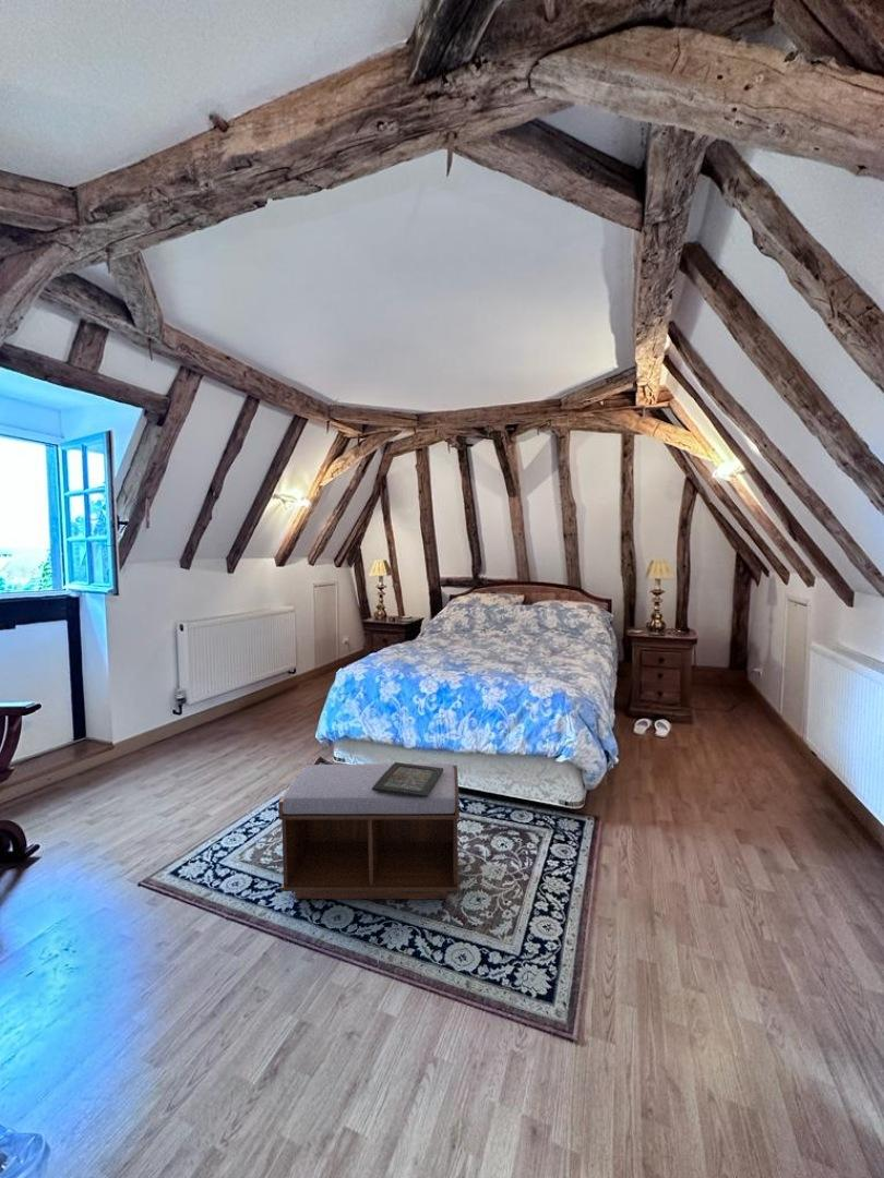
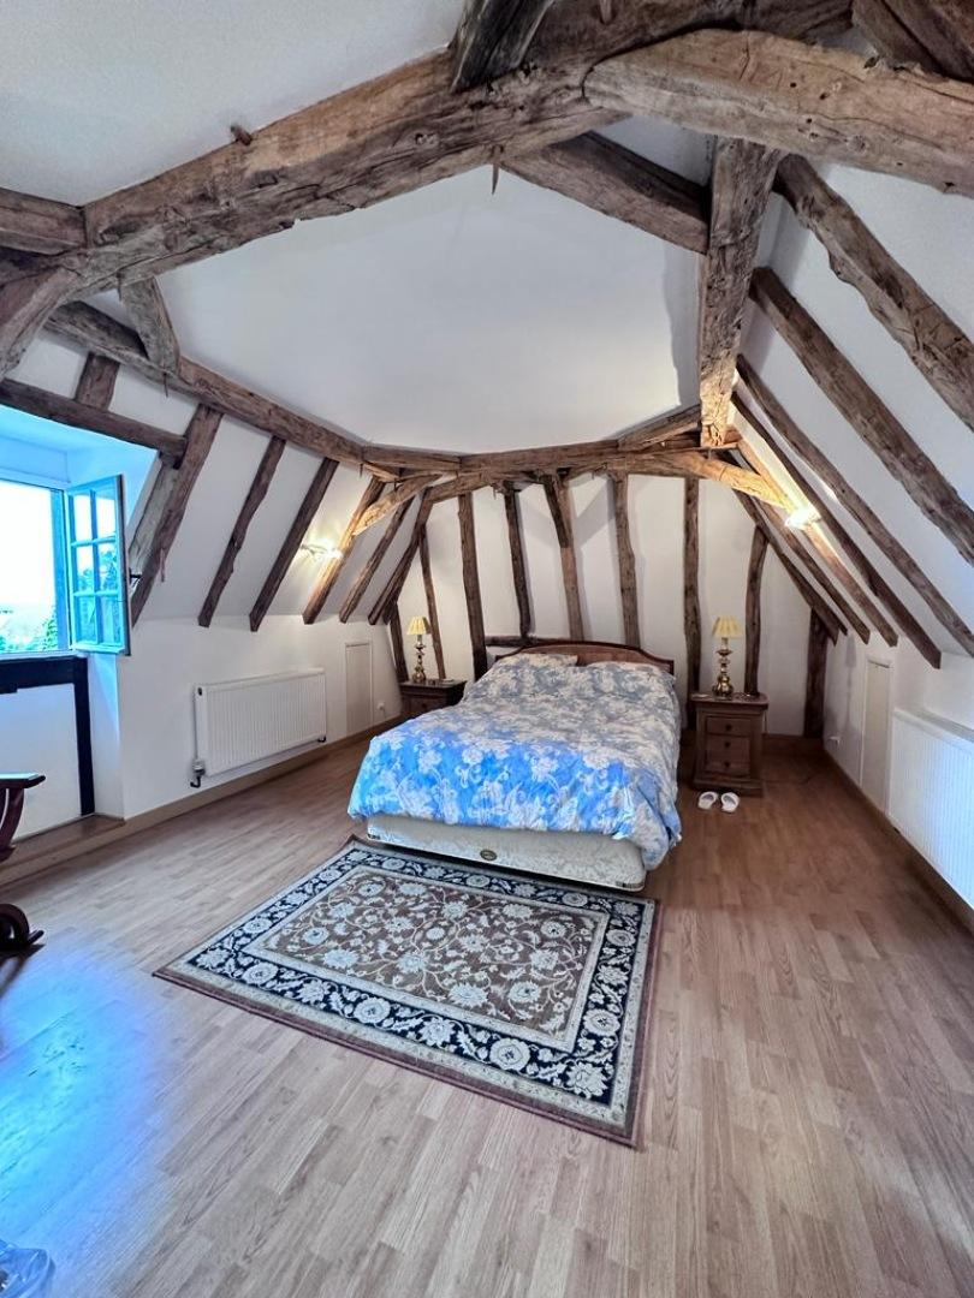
- decorative box (409, 778)
- bench (374, 827)
